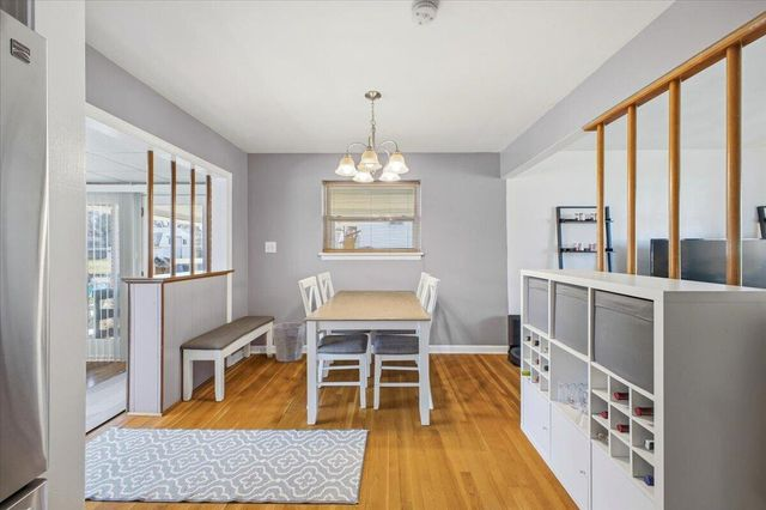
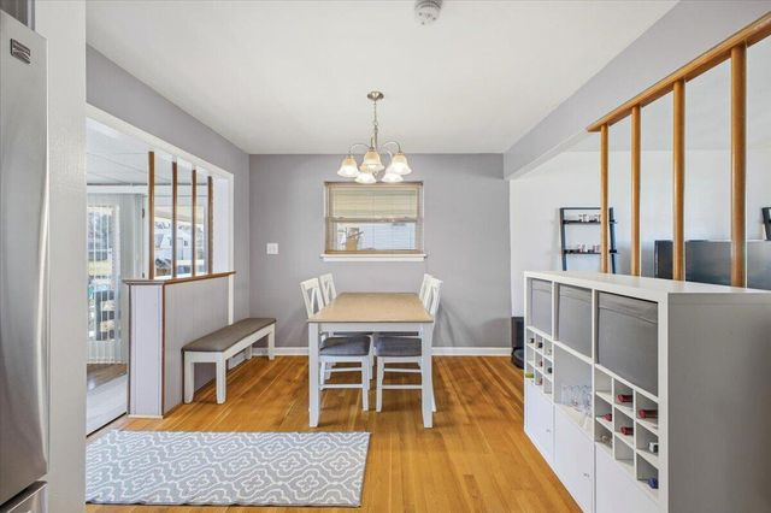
- waste bin (288, 341)
